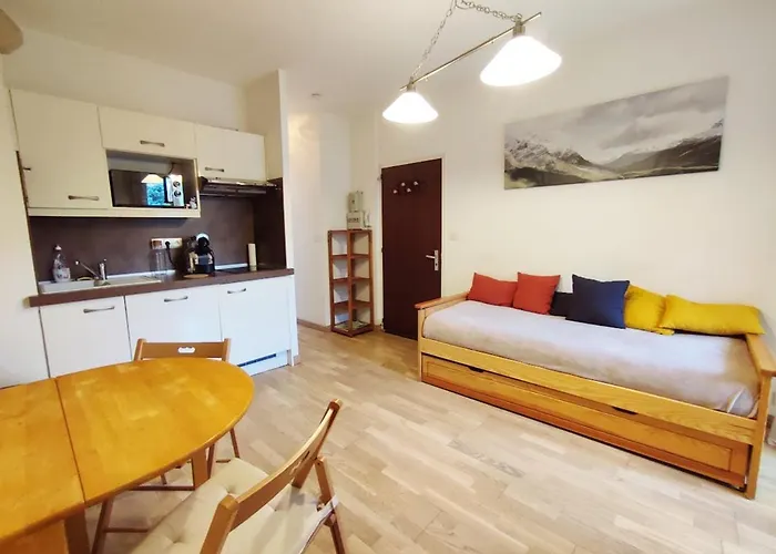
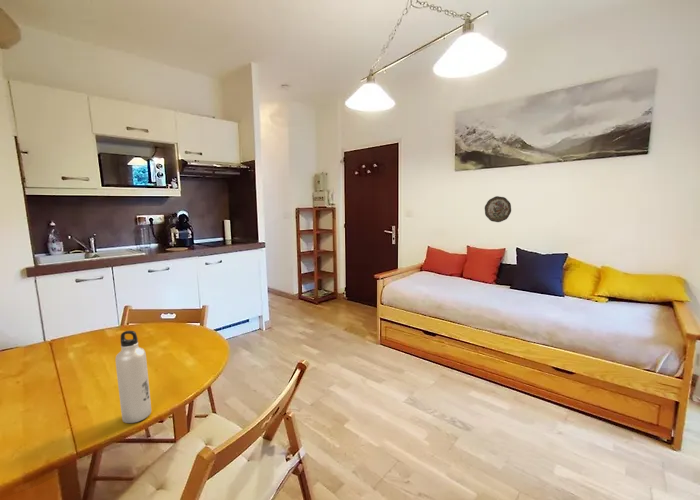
+ water bottle (132, 374)
+ decorative plate (497, 209)
